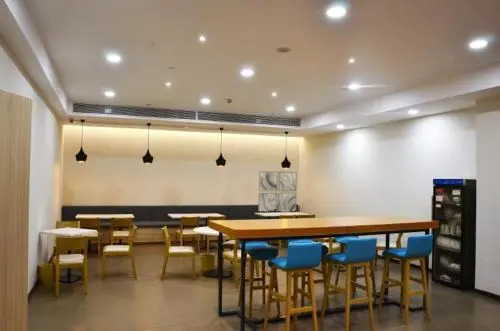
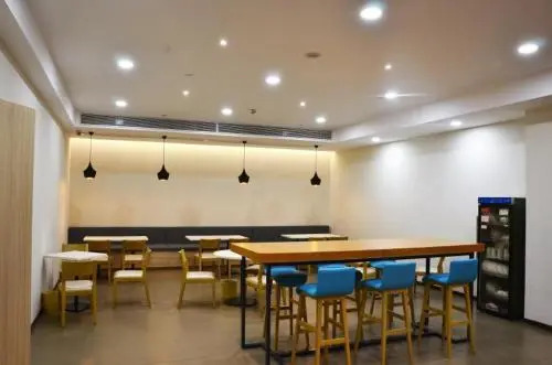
- wall art (277, 193)
